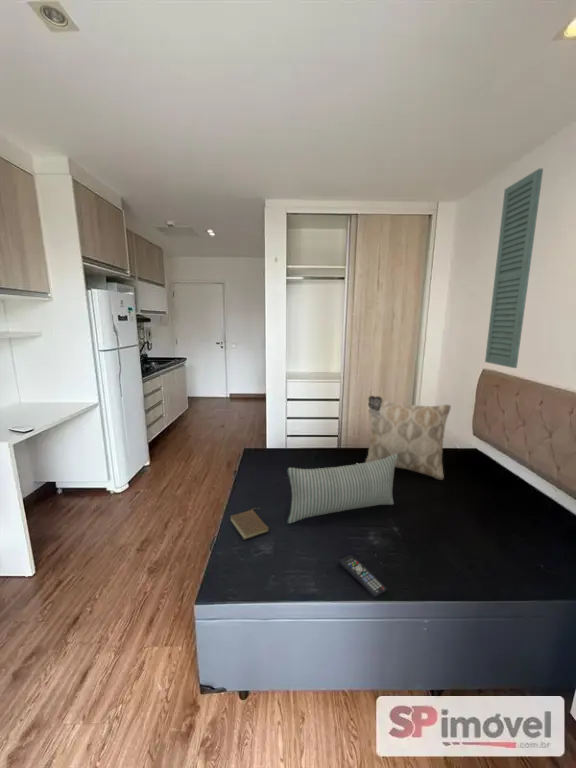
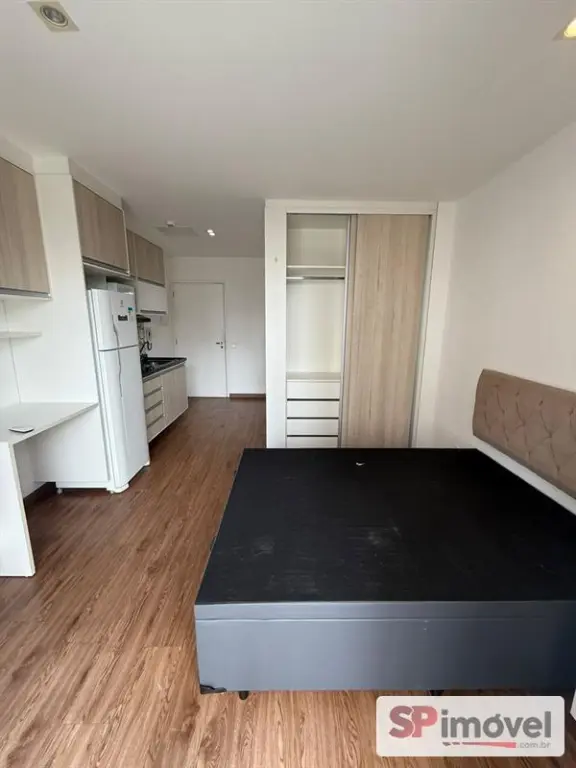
- wall art (510, 276)
- decorative pillow (404, 436)
- pillow (344, 487)
- remote control (360, 573)
- book (252, 522)
